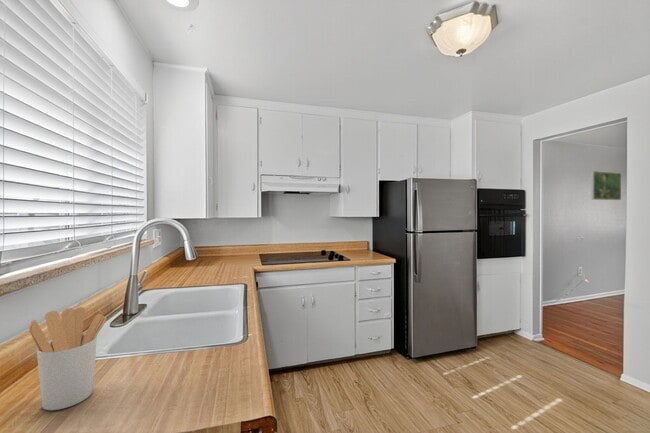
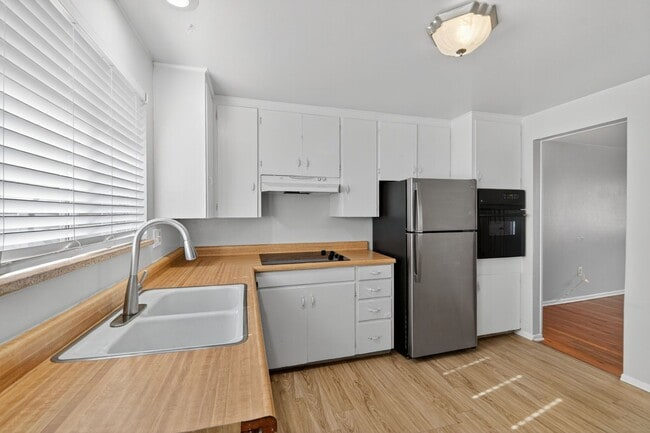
- utensil holder (67, 352)
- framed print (606, 186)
